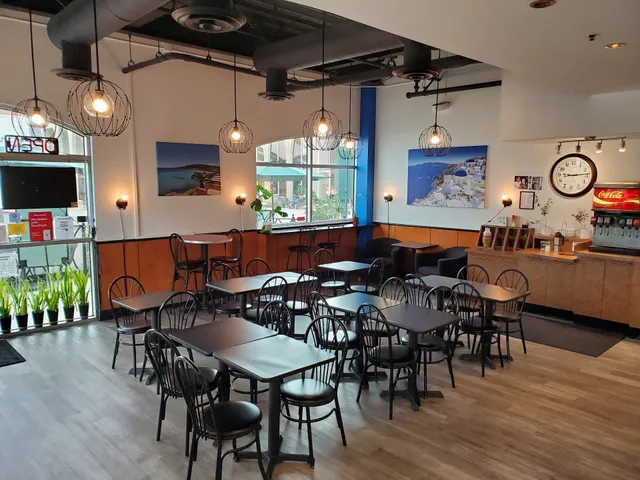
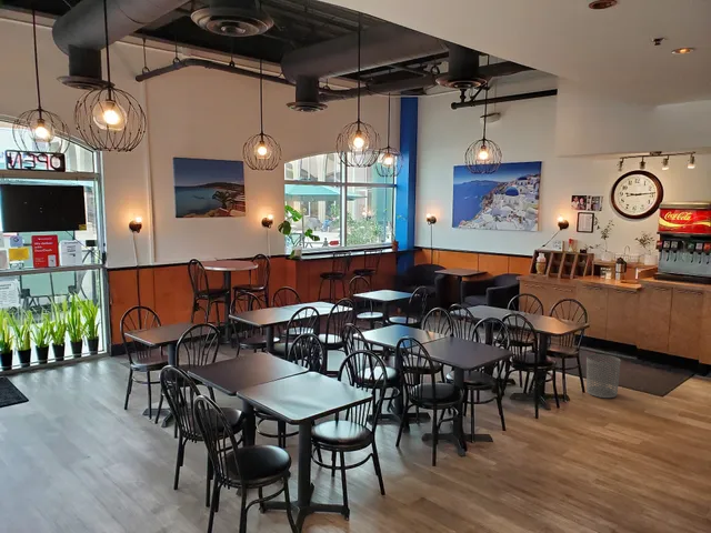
+ waste bin (602, 375)
